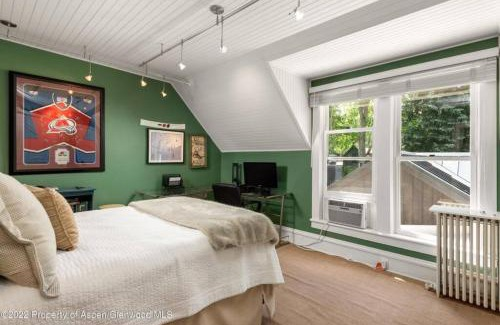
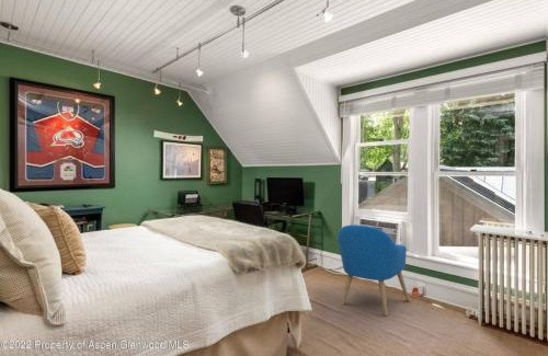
+ armchair (368, 262)
